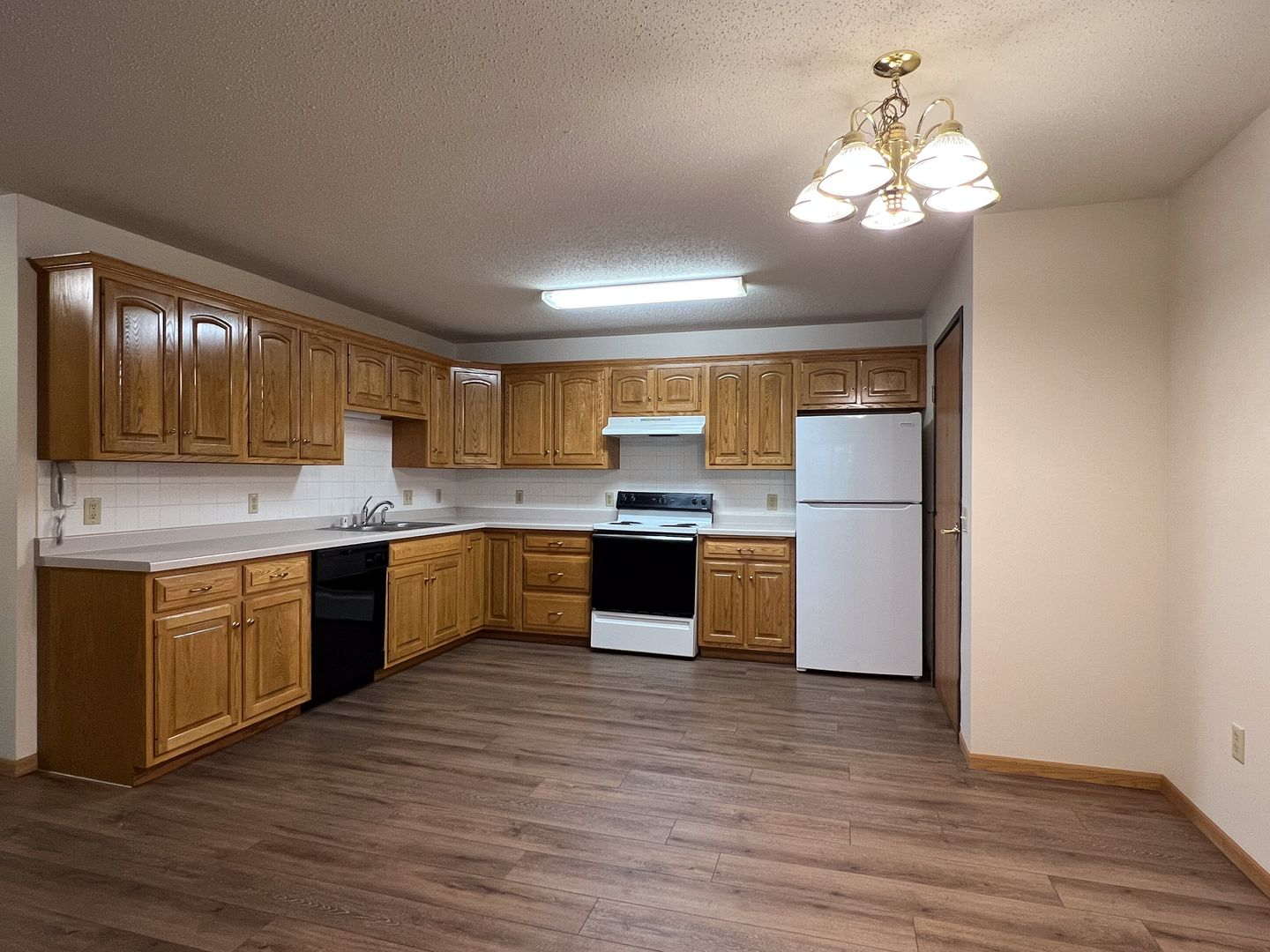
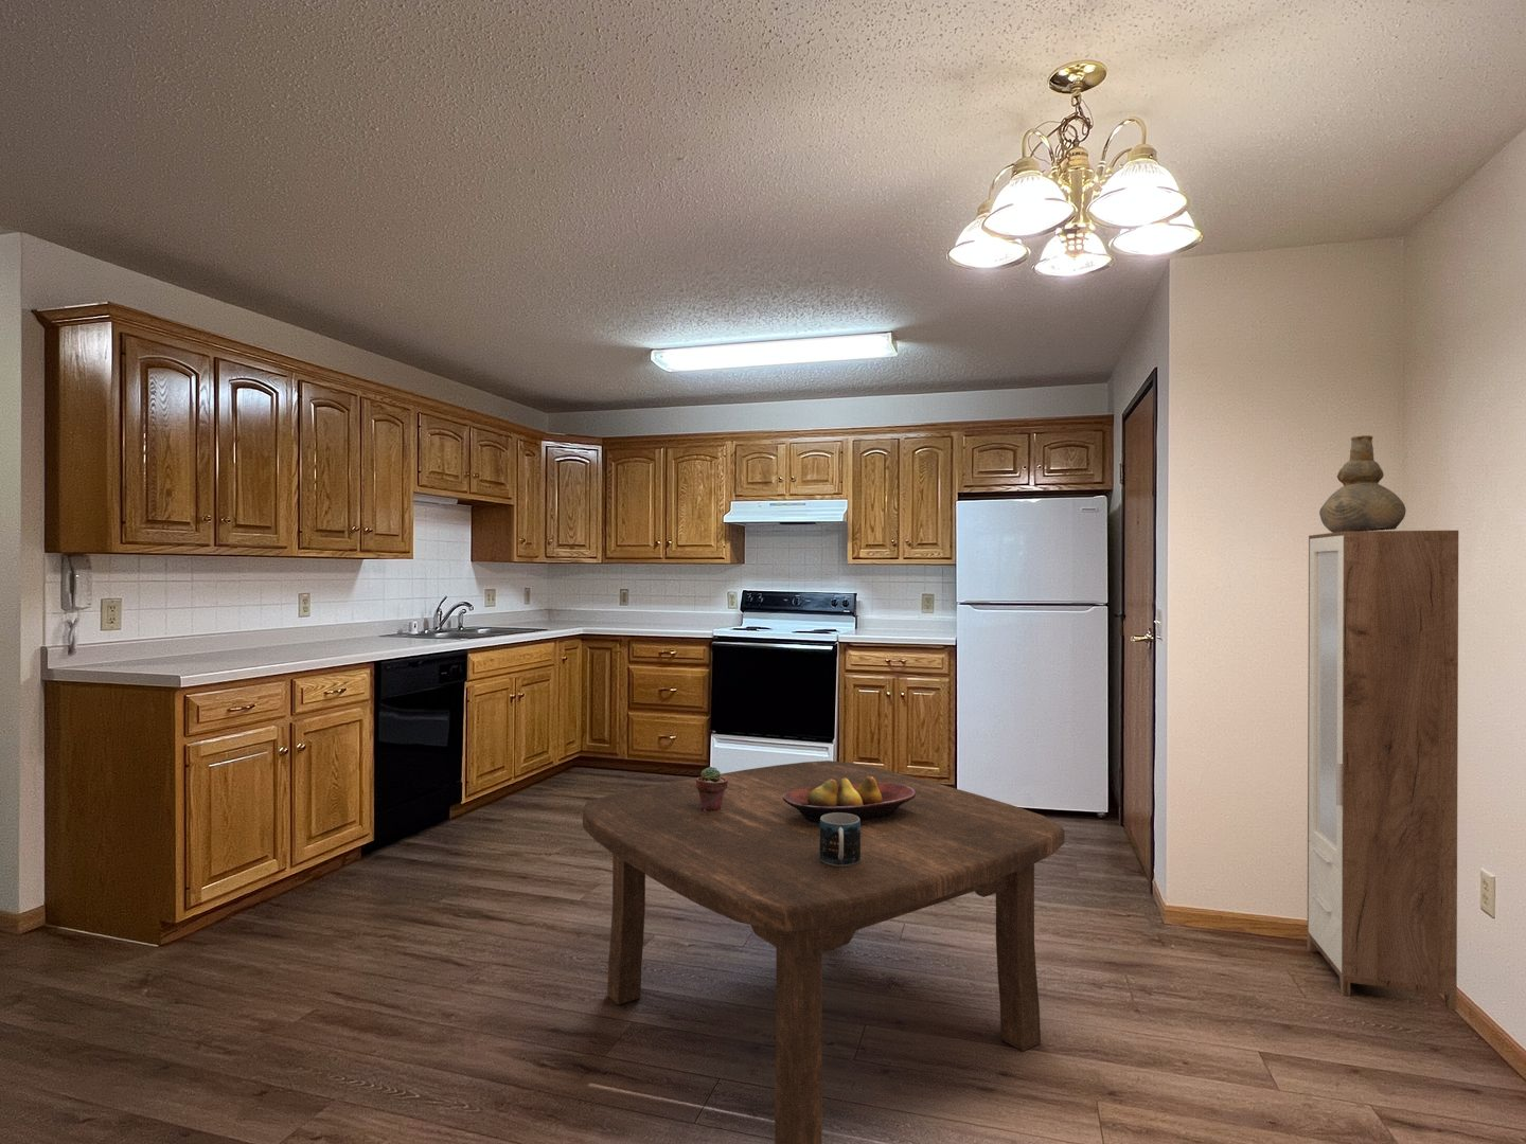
+ cabinet (1375, 755)
+ fruit bowl (850, 794)
+ potted succulent (711, 786)
+ mug (840, 841)
+ coffee table (812, 916)
+ vase (1361, 484)
